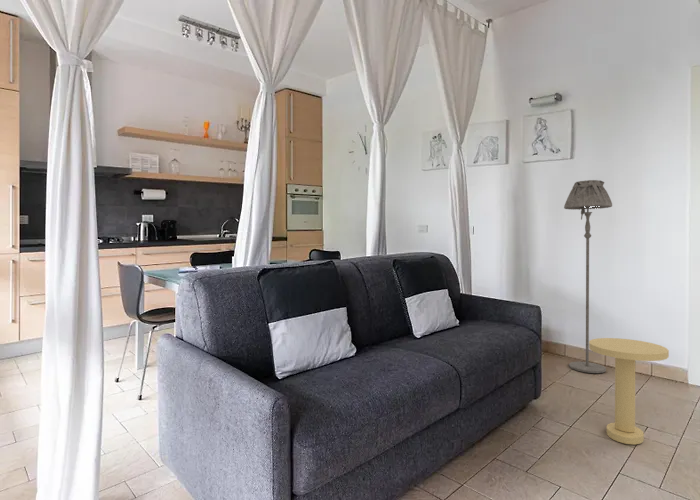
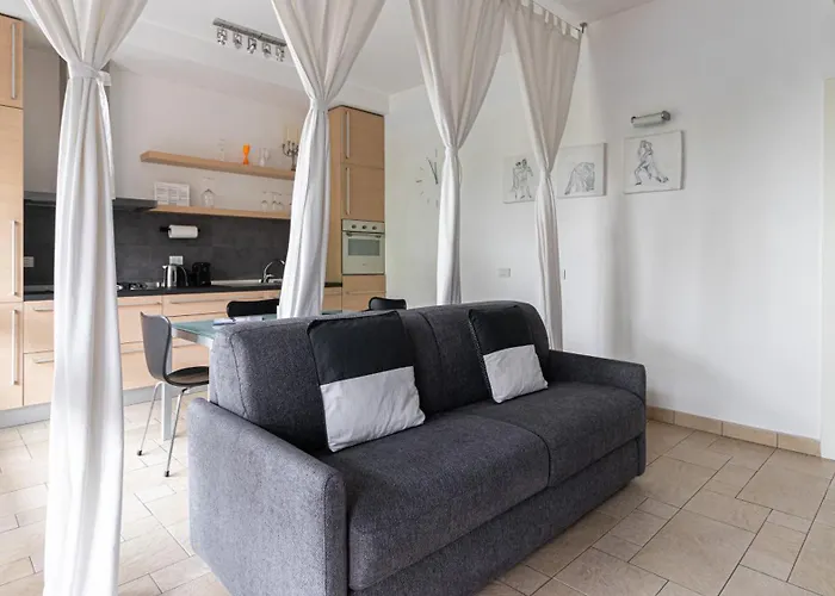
- side table (626, 390)
- floor lamp (587, 275)
